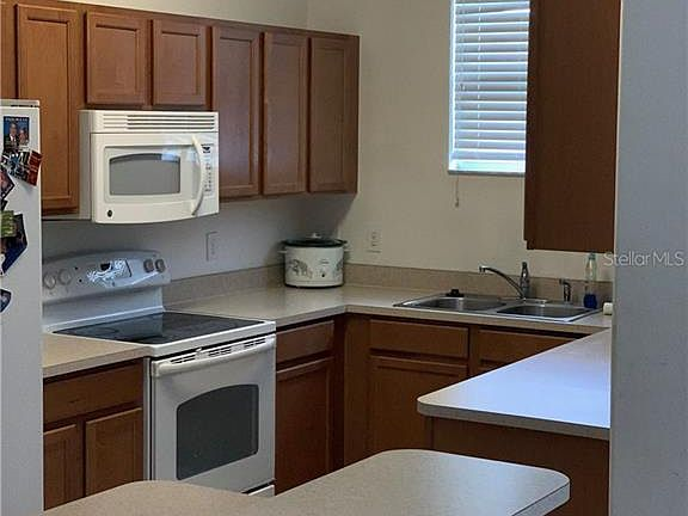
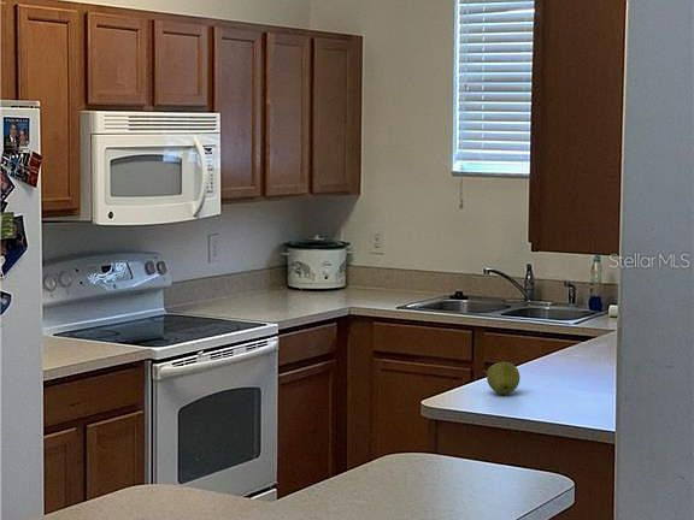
+ apple (502, 377)
